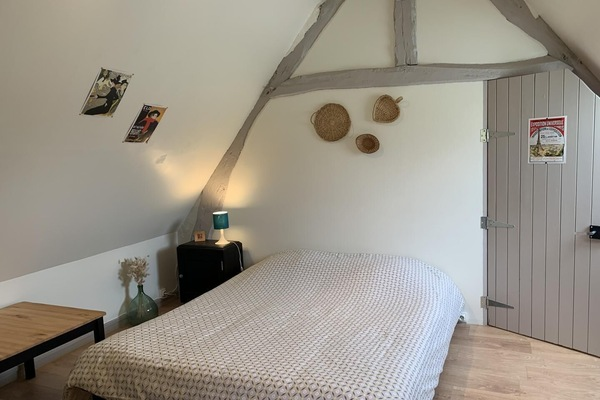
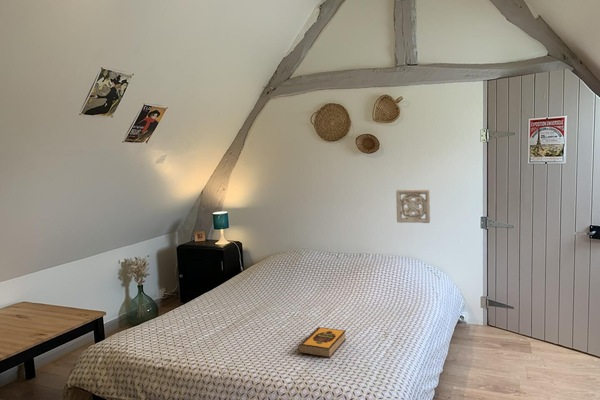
+ wall ornament (413, 205)
+ hardback book (322, 341)
